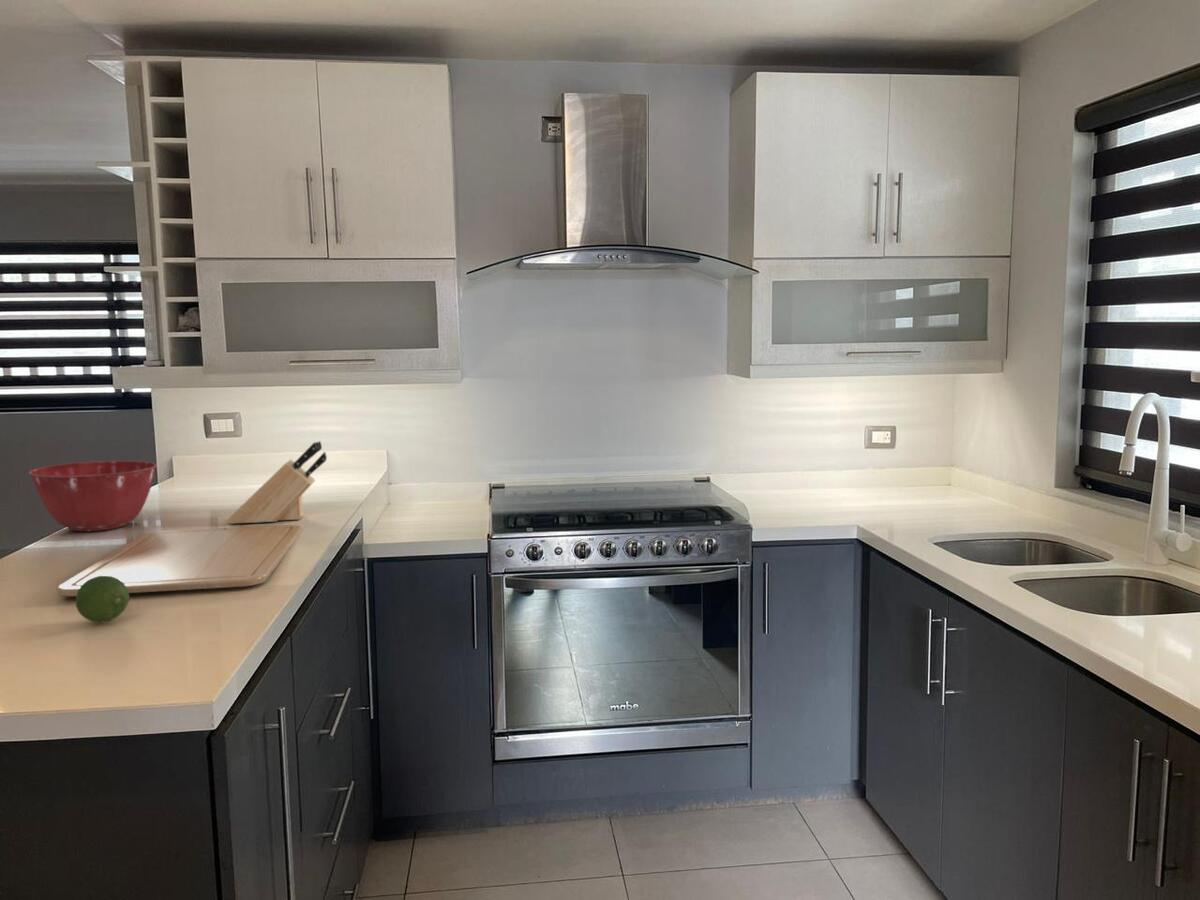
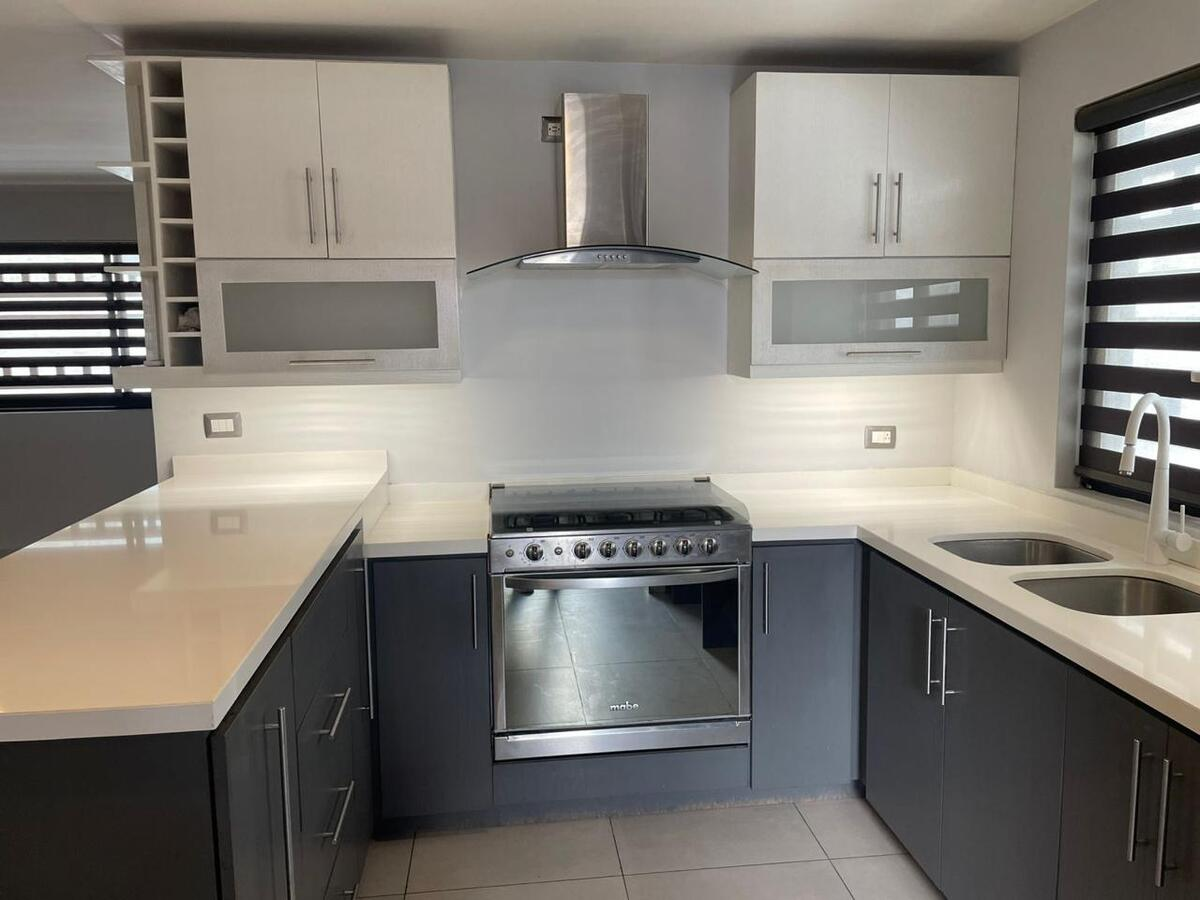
- mixing bowl (97, 496)
- fruit (102, 599)
- knife block (278, 480)
- chopping board (197, 555)
